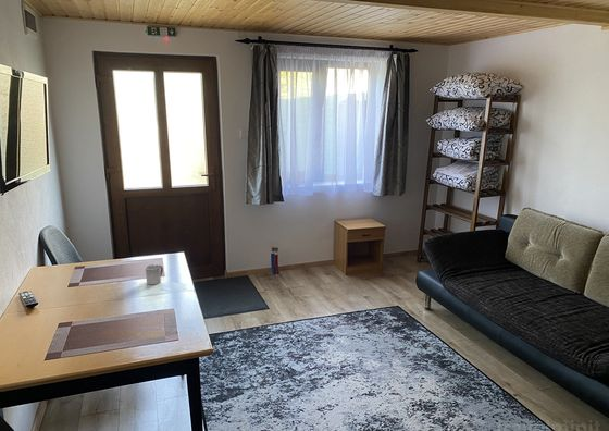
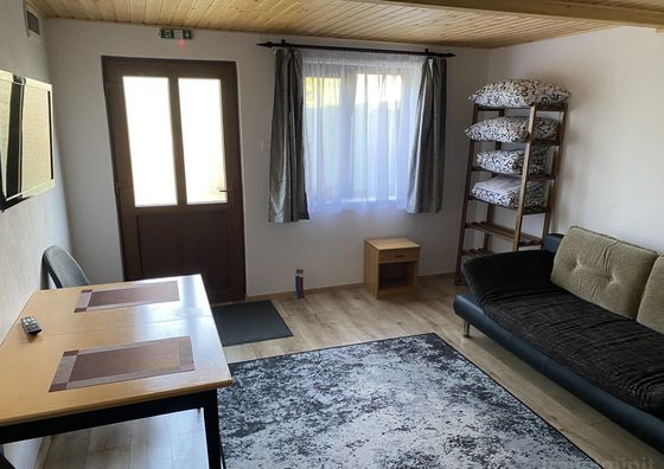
- cup (156, 273)
